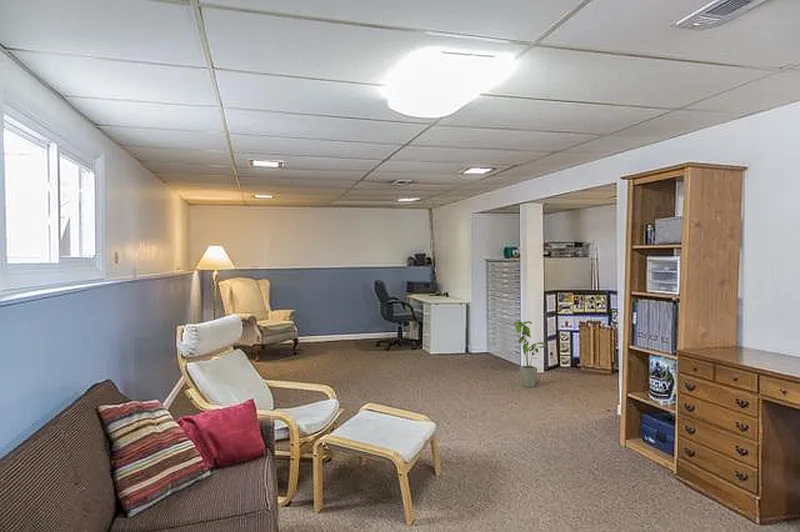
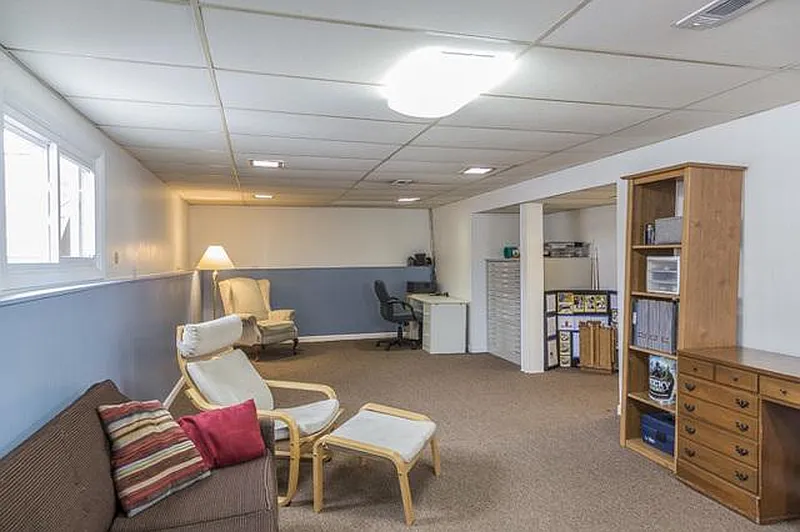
- house plant (527, 354)
